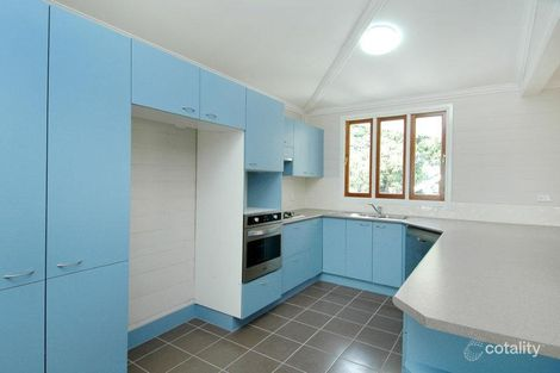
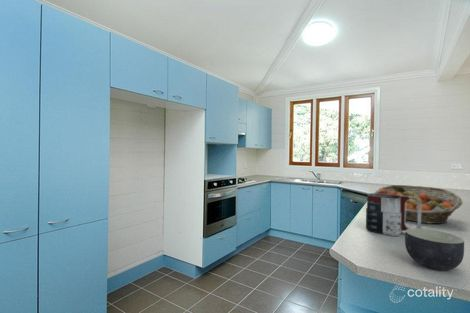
+ mug (392, 213)
+ fruit basket (413, 202)
+ bowl (432, 249)
